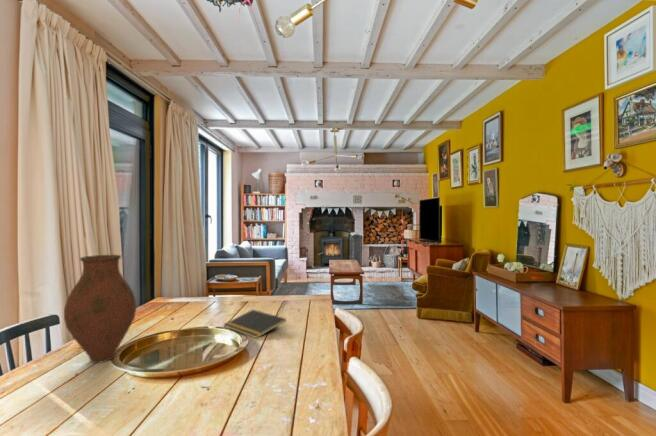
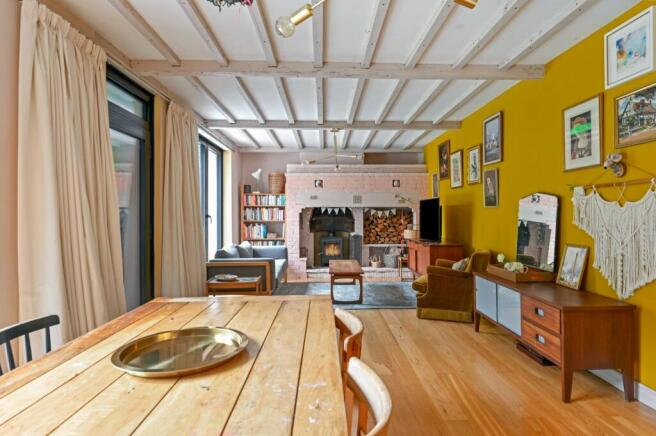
- vase (101, 307)
- notepad (254, 322)
